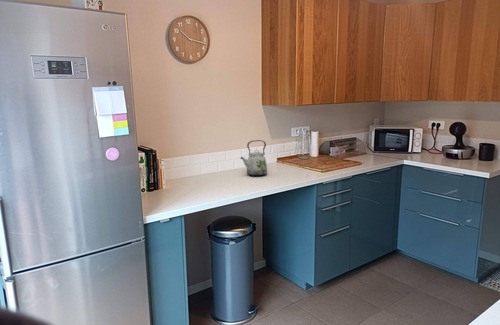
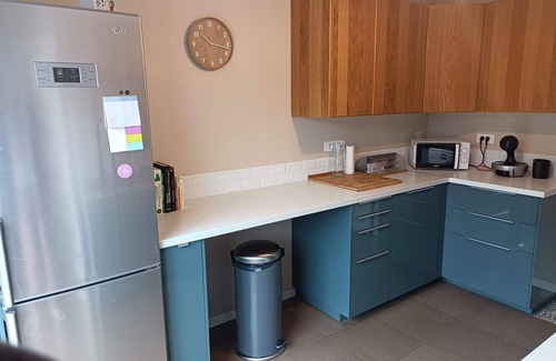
- kettle (253, 158)
